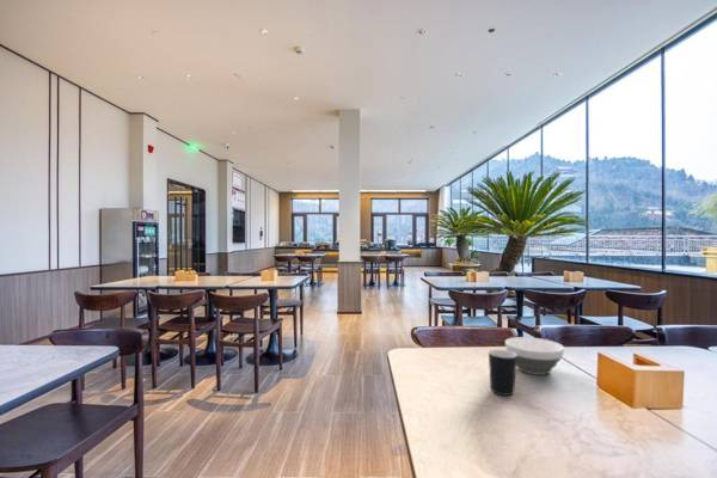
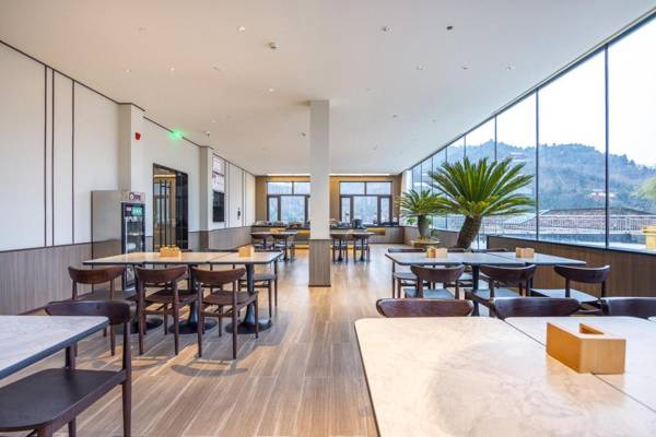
- bowl (533, 356)
- mug (502, 370)
